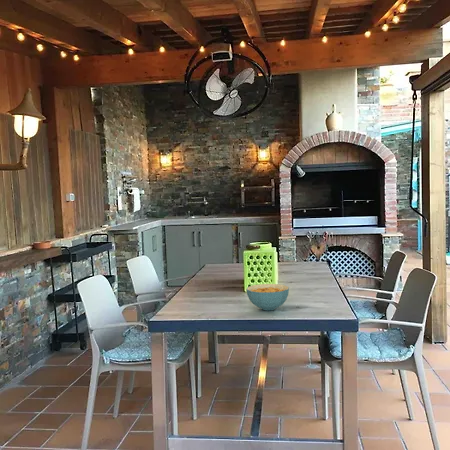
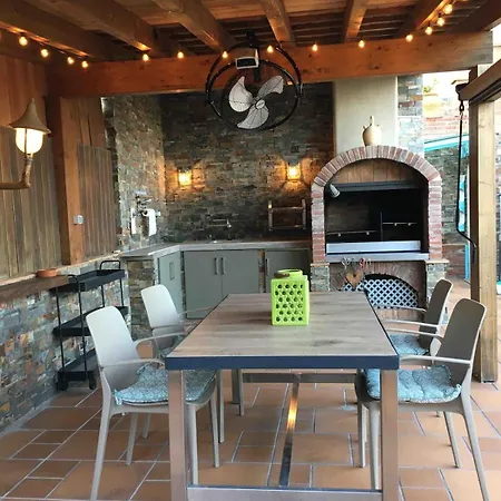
- cereal bowl (268, 298)
